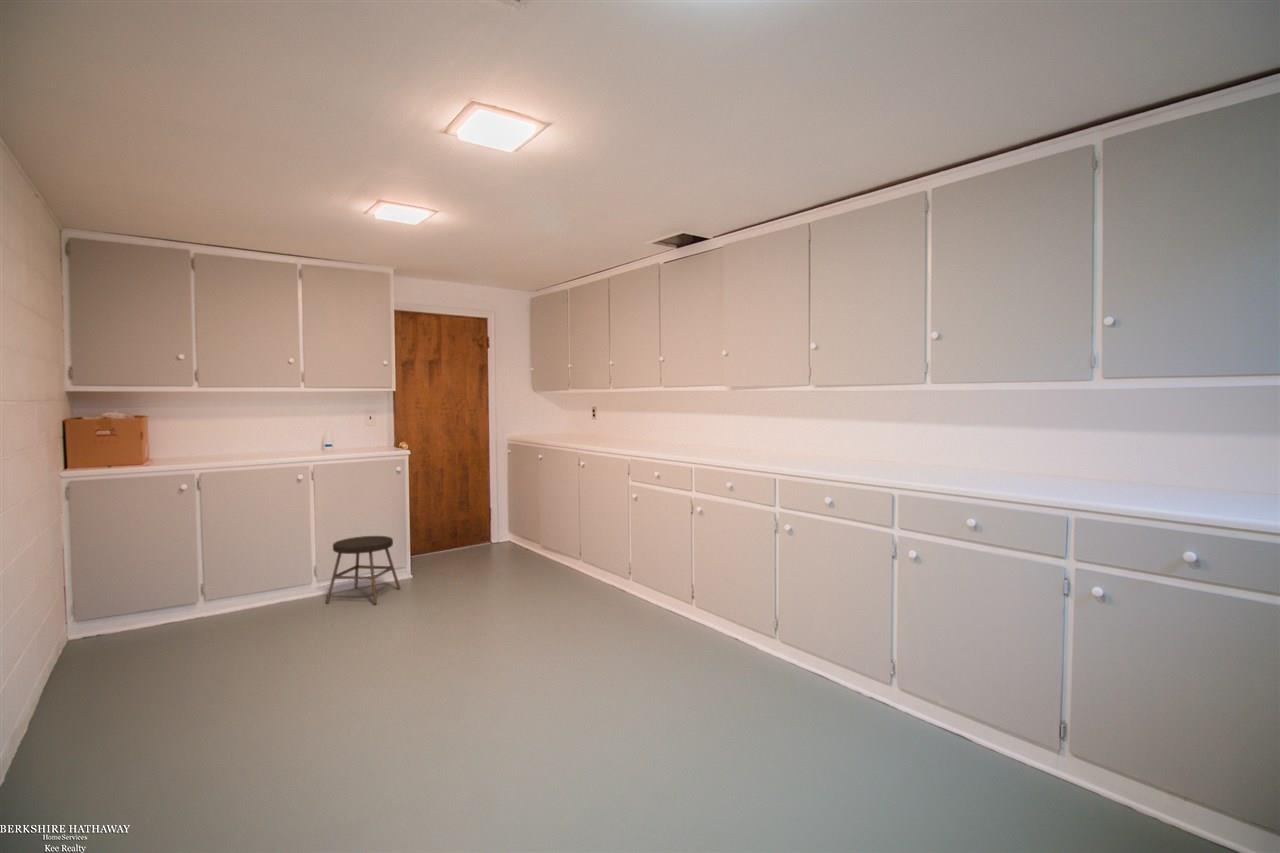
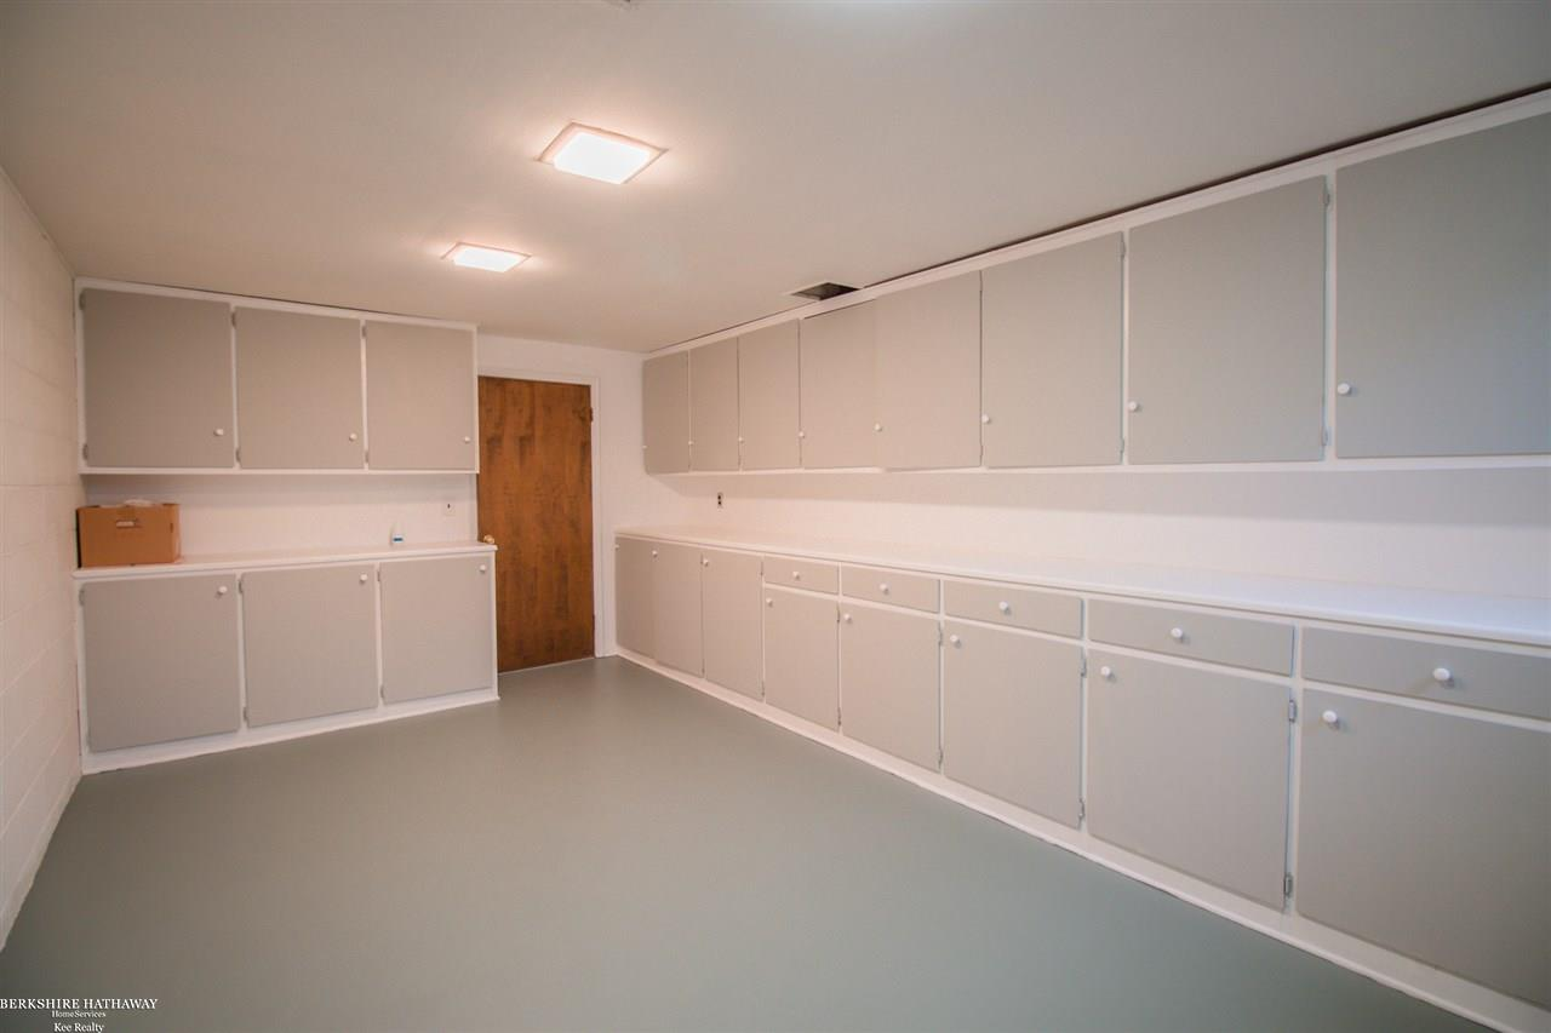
- stool (363, 568)
